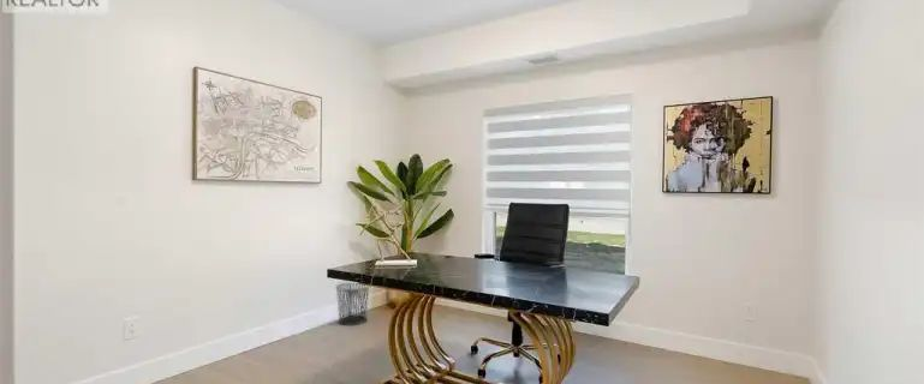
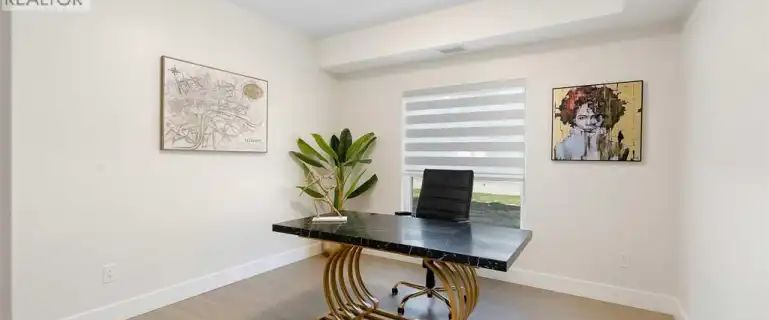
- waste bin (352, 302)
